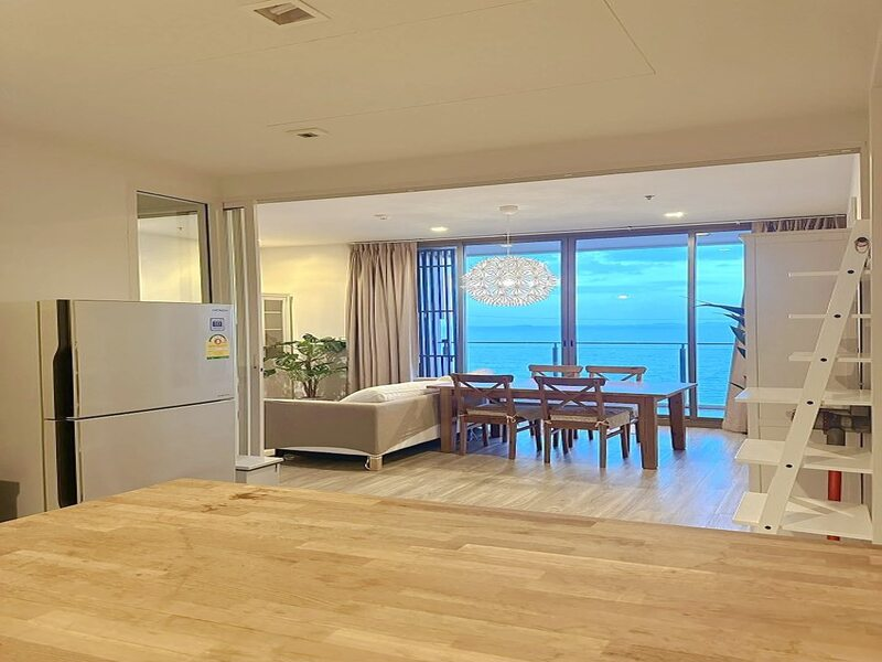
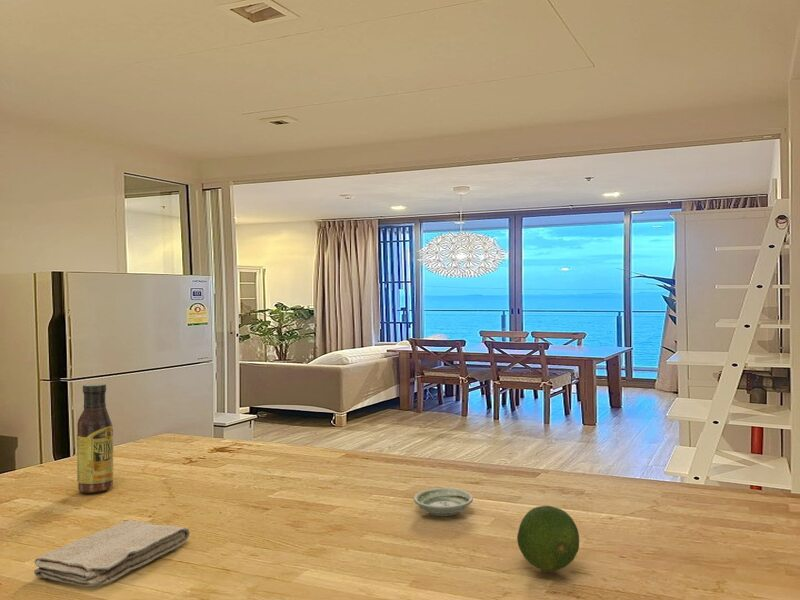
+ fruit (548, 538)
+ saucer (443, 503)
+ washcloth (114, 548)
+ sauce bottle (94, 437)
